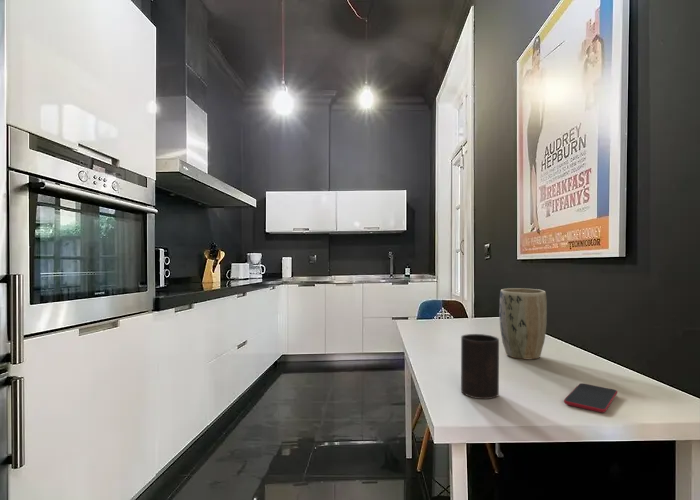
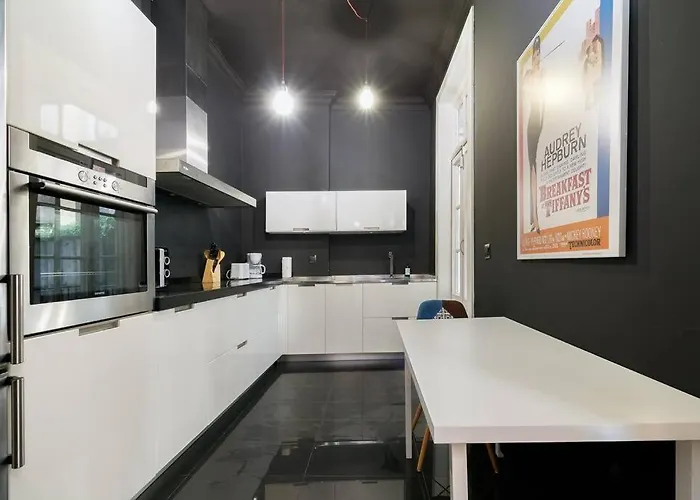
- cup (479, 365)
- plant pot (522, 322)
- smartphone (591, 397)
